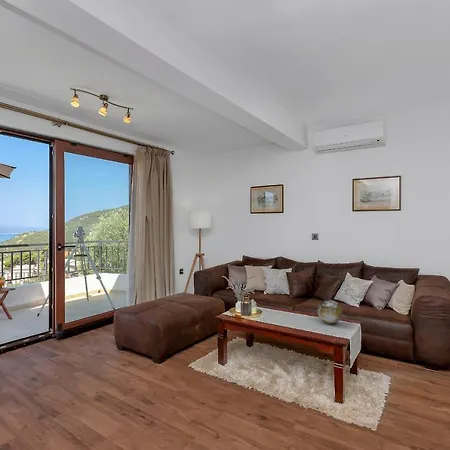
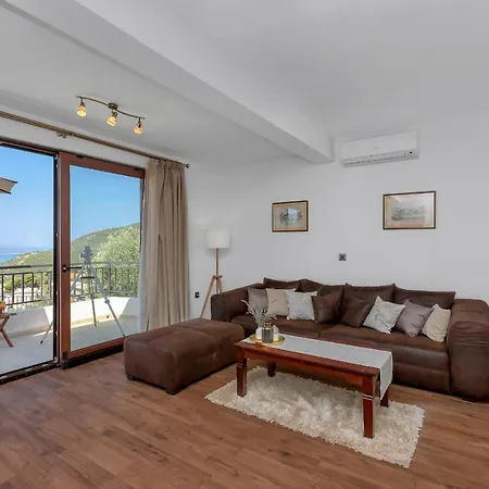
- decorative orb (329, 311)
